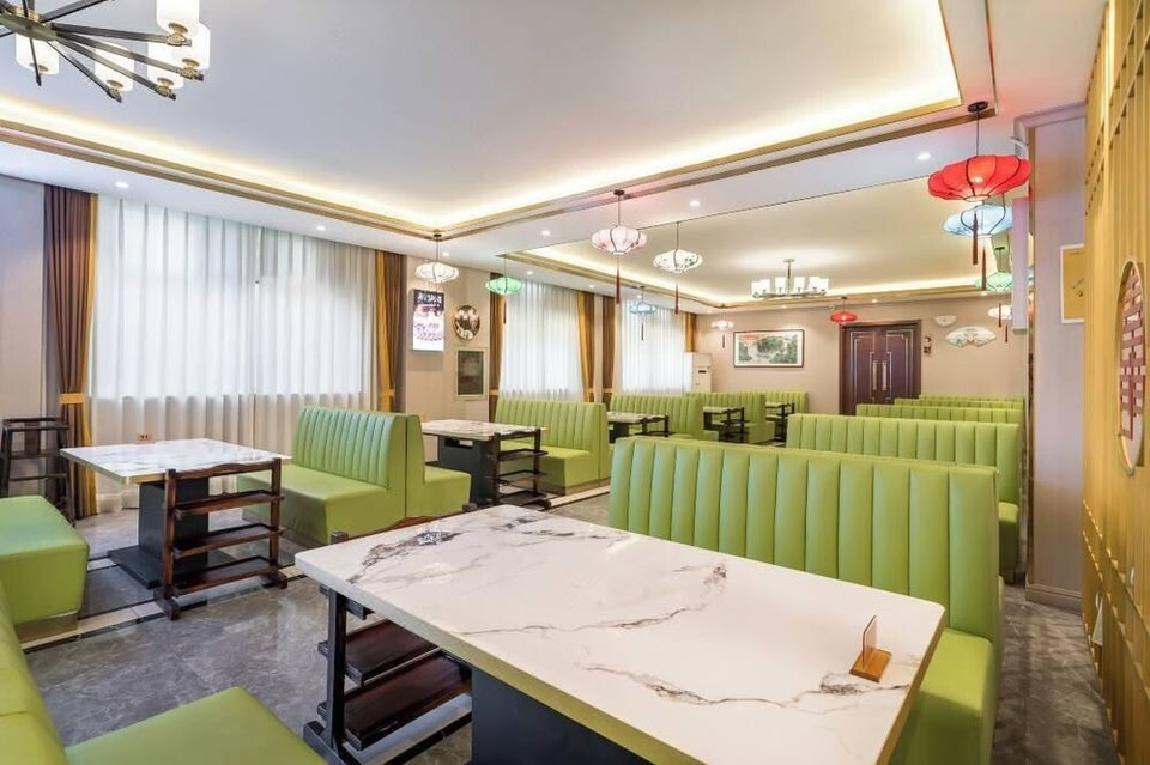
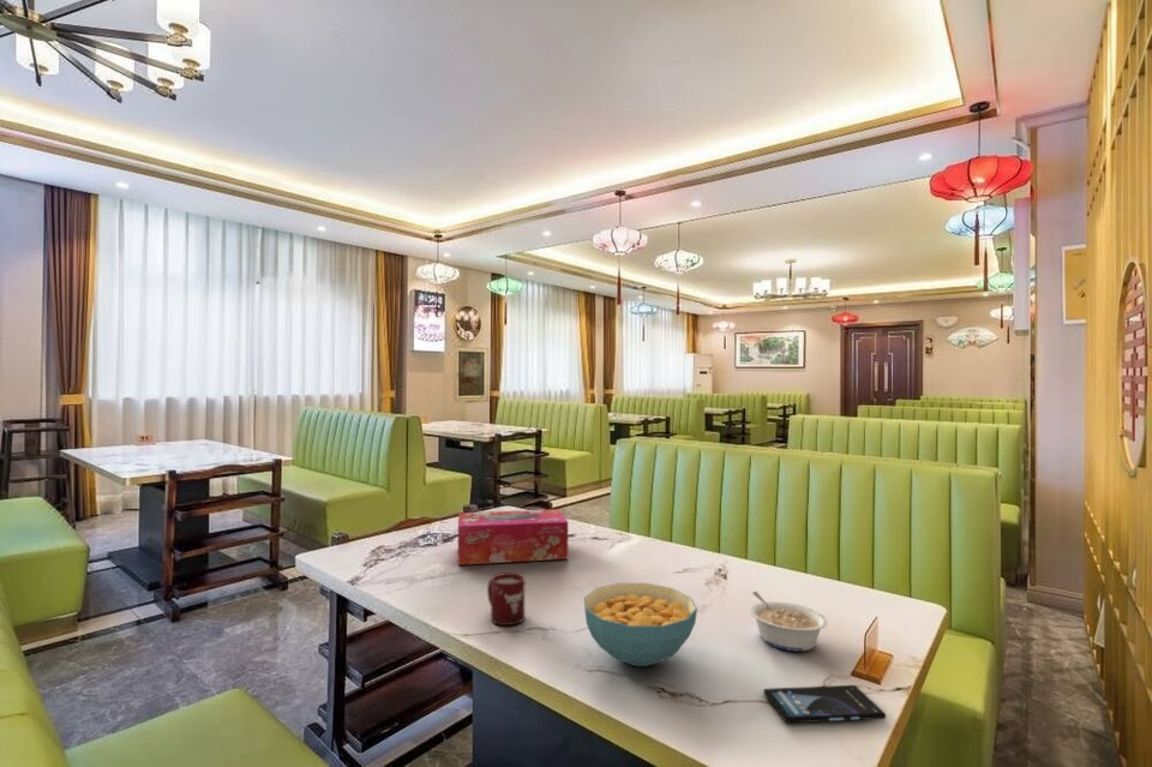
+ tissue box (511, 534)
+ smartphone (822, 703)
+ cereal bowl (638, 630)
+ cup (503, 595)
+ legume (784, 624)
